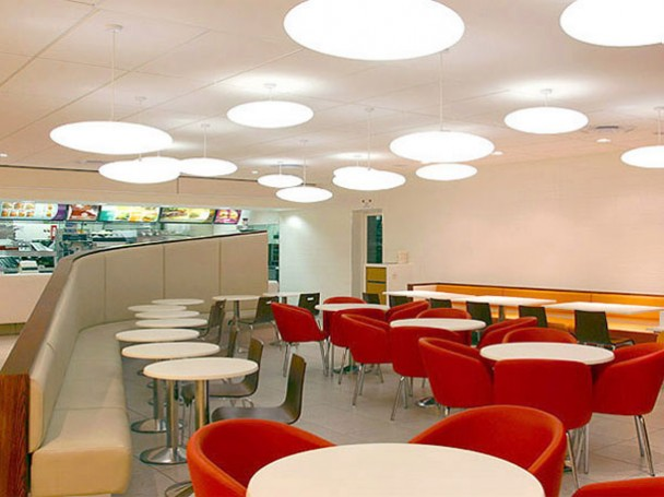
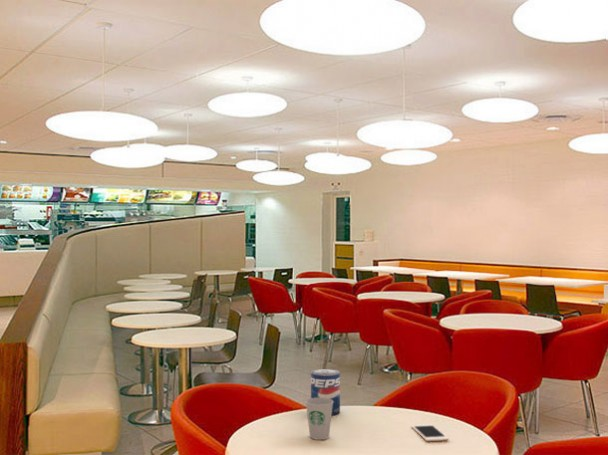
+ pop (325, 391)
+ paper cup (319, 418)
+ cell phone (429, 432)
